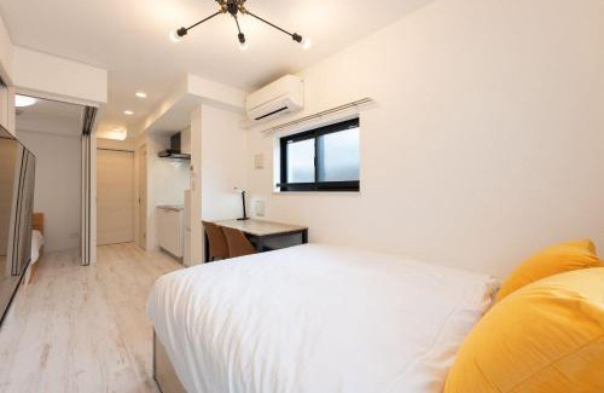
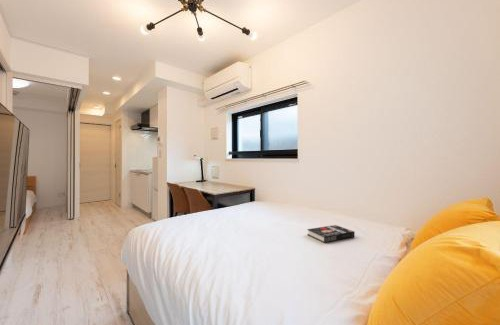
+ book (330, 233)
